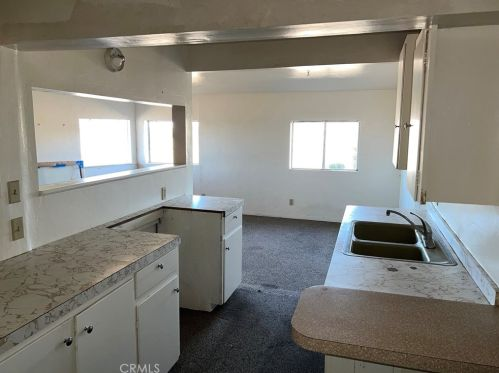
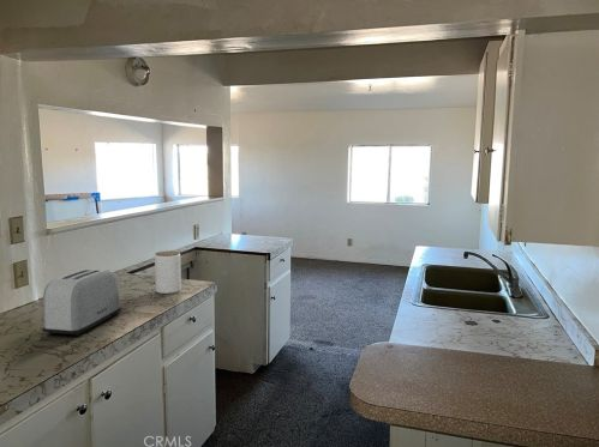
+ jar (168, 271)
+ toaster (84, 297)
